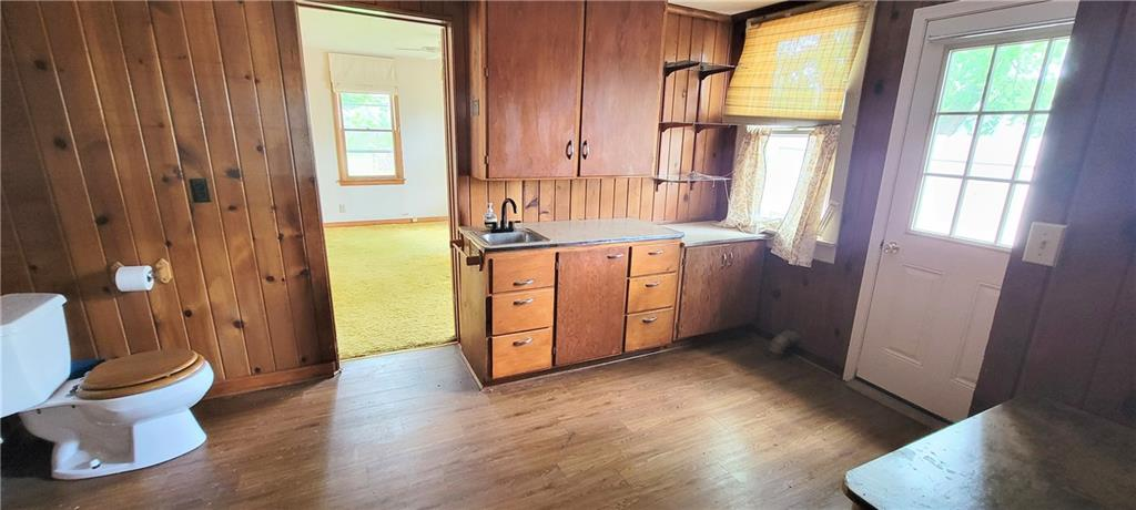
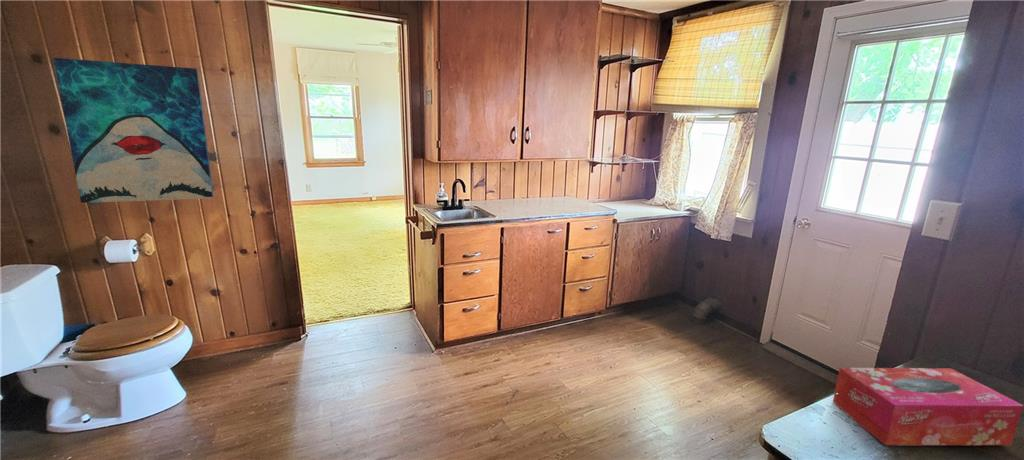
+ wall art (141, 134)
+ tissue box (920, 404)
